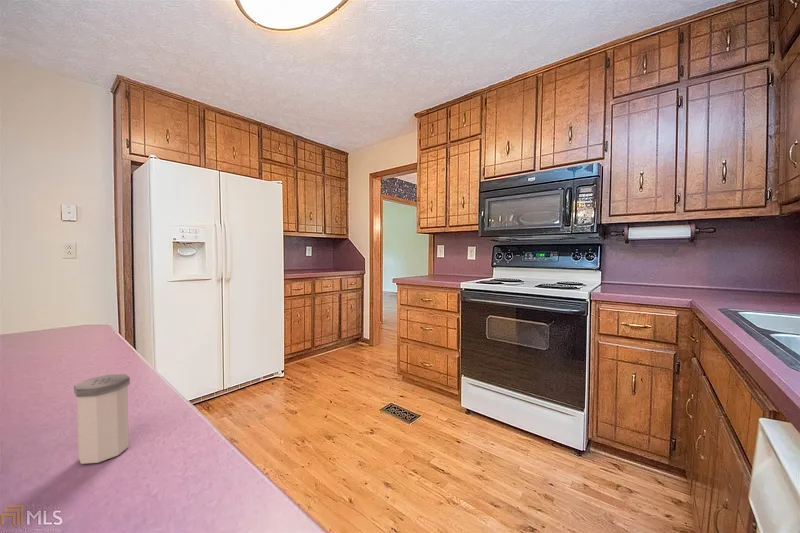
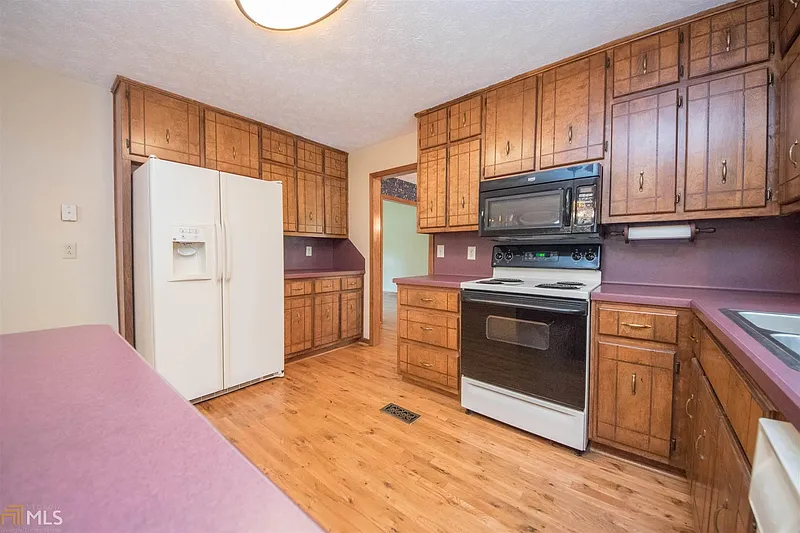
- salt shaker (103, 416)
